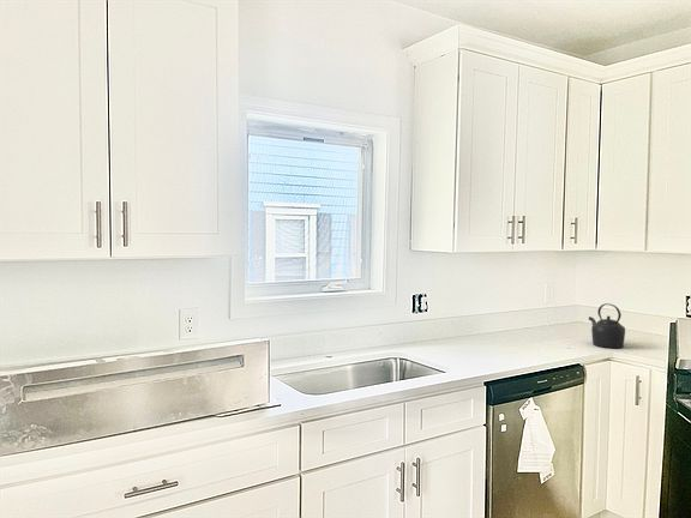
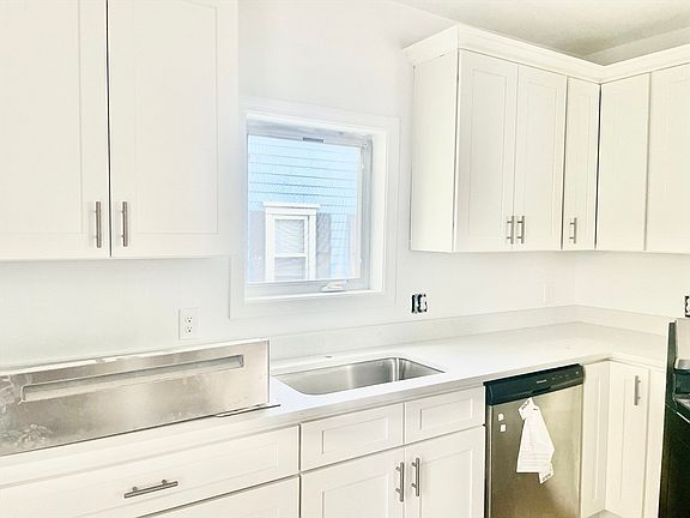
- kettle (603, 323)
